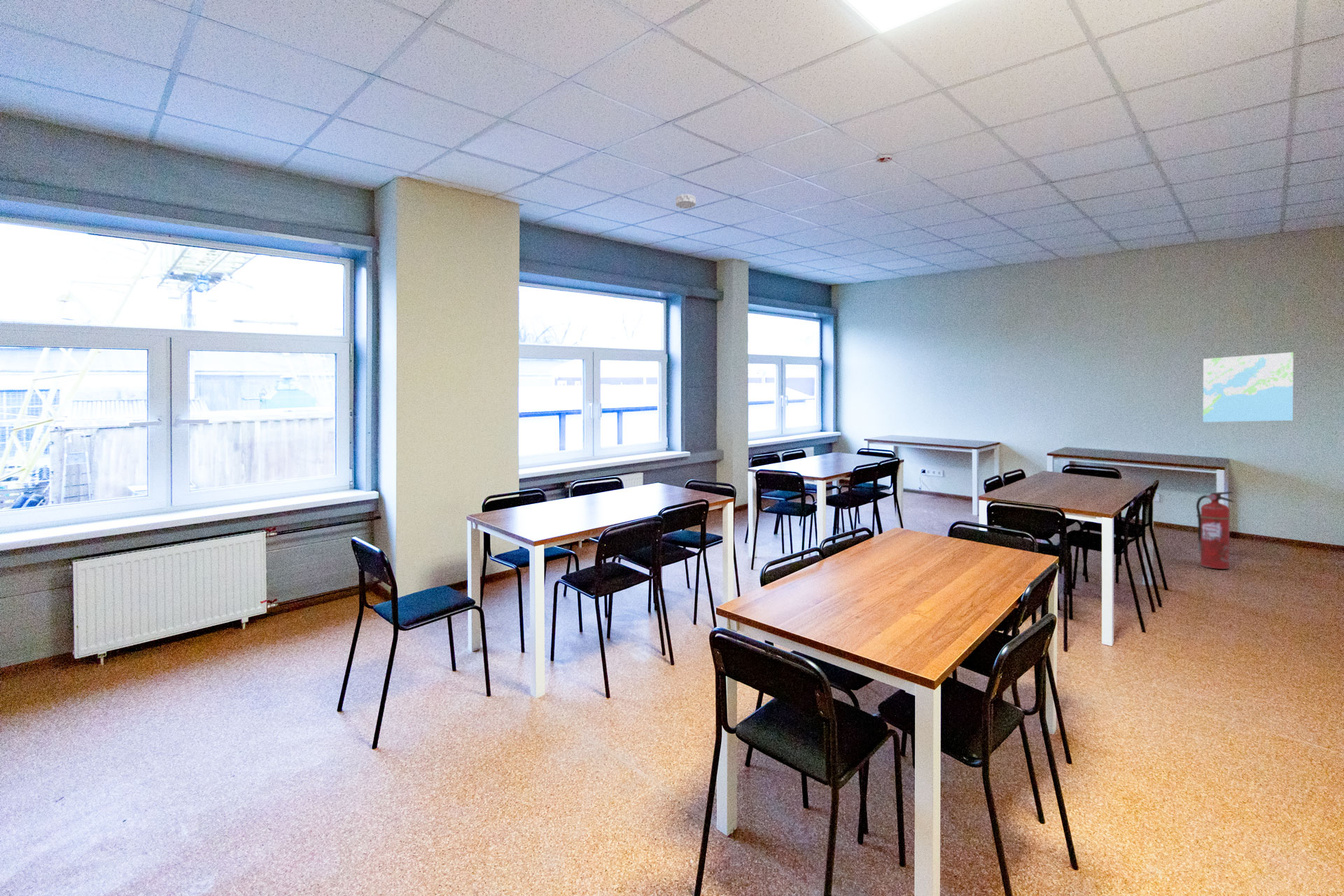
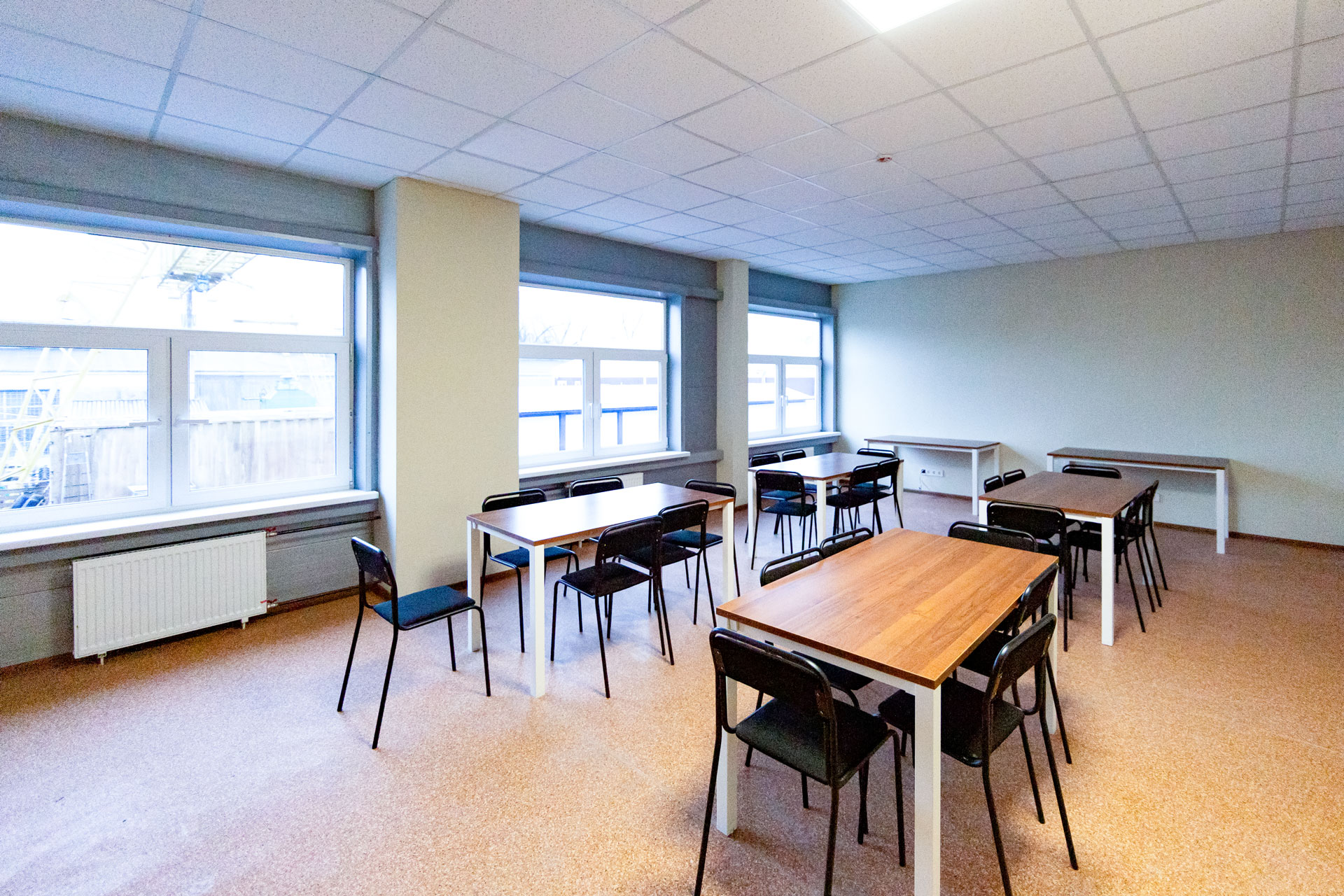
- map (1246, 388)
- fire extinguisher (1214, 528)
- smoke detector (685, 201)
